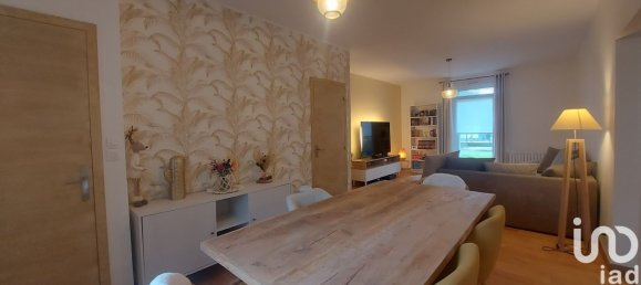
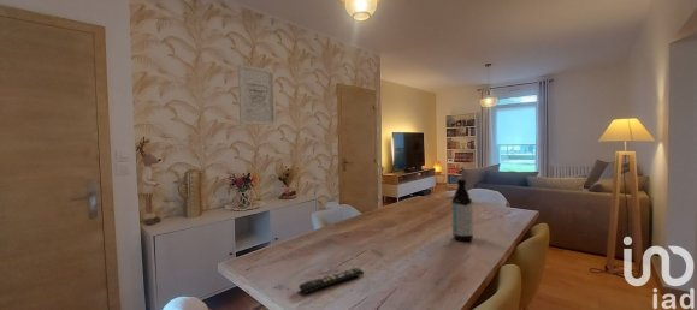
+ water bottle (462, 209)
+ remote control (332, 279)
+ wall art (258, 96)
